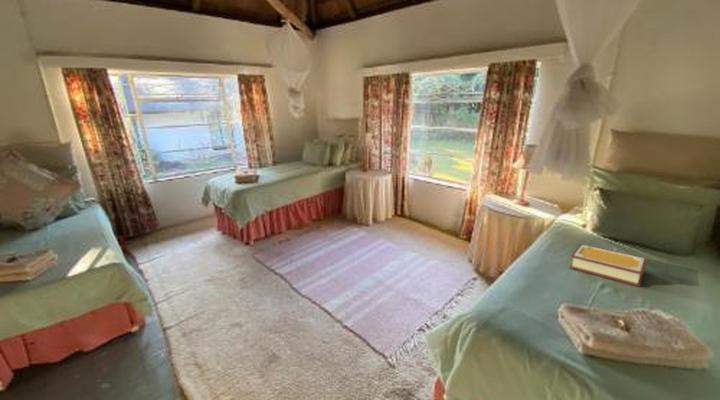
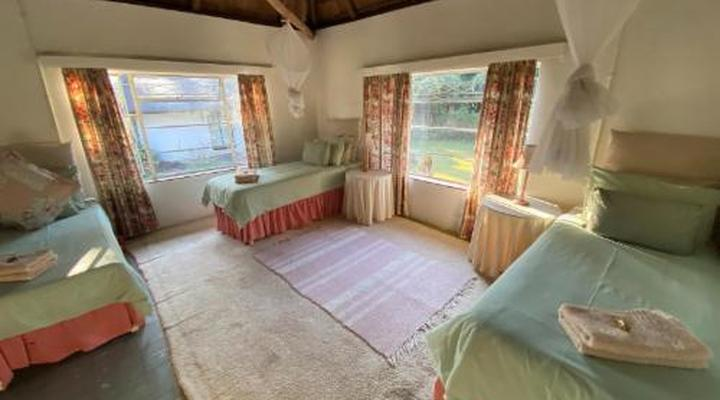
- book (607, 262)
